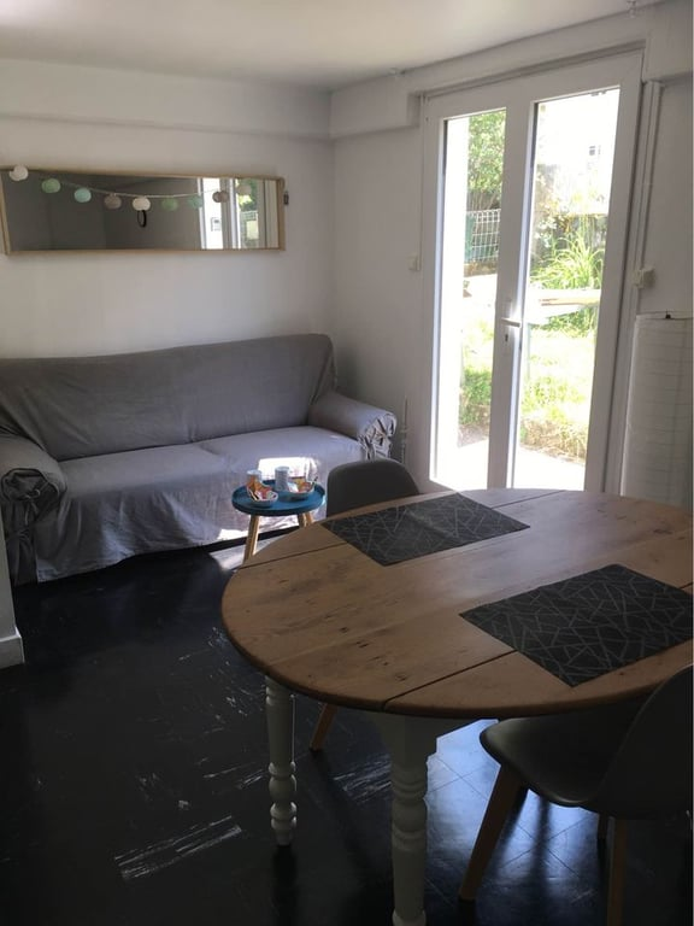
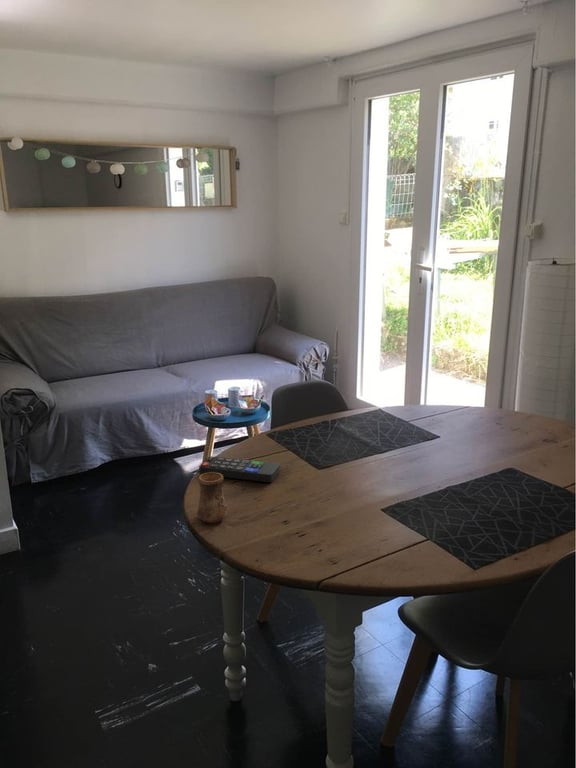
+ remote control (239, 468)
+ cup (211, 497)
